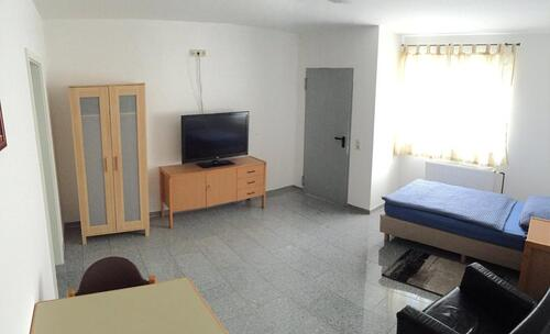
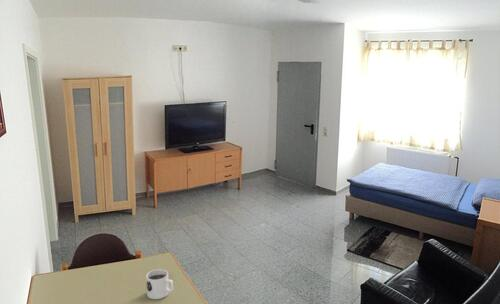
+ mug (160, 283)
